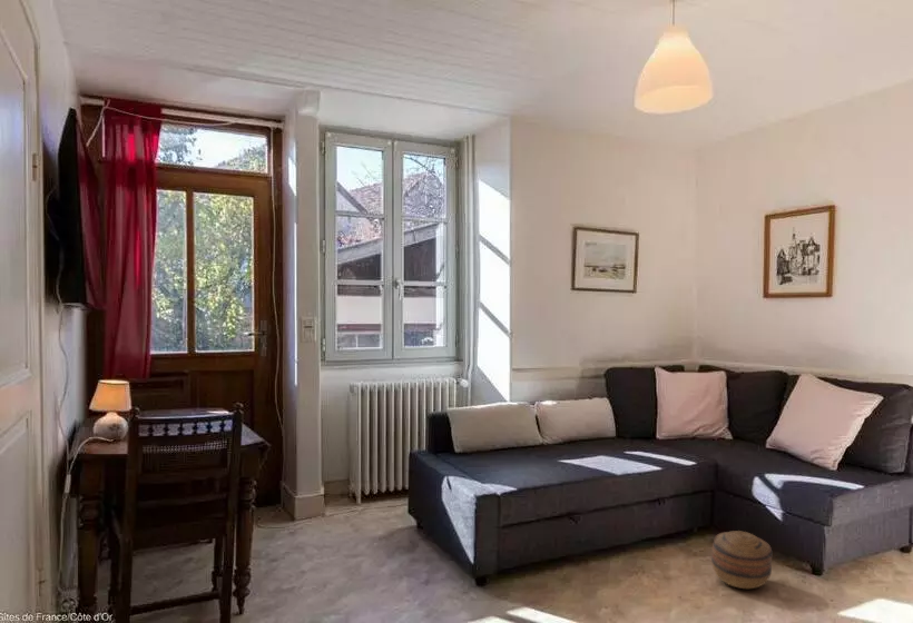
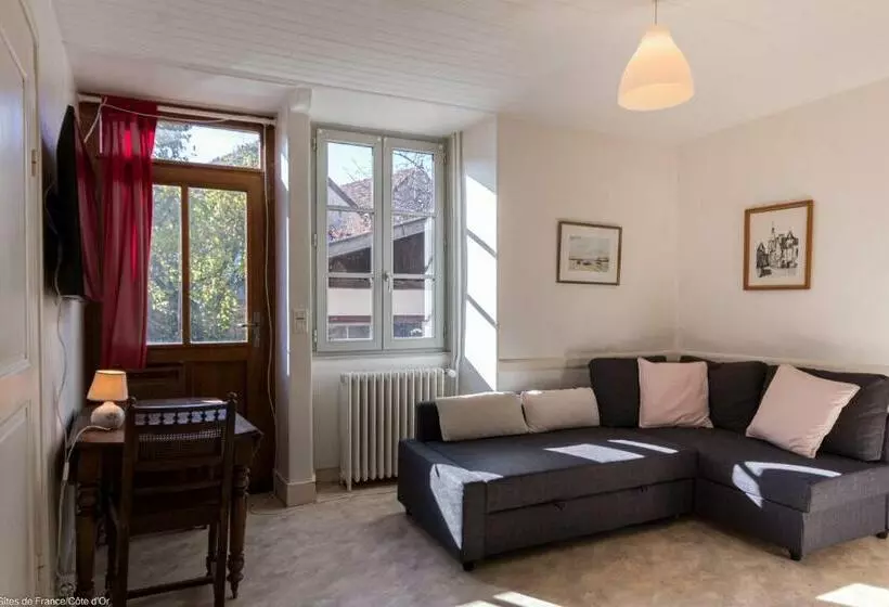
- basket (740, 557)
